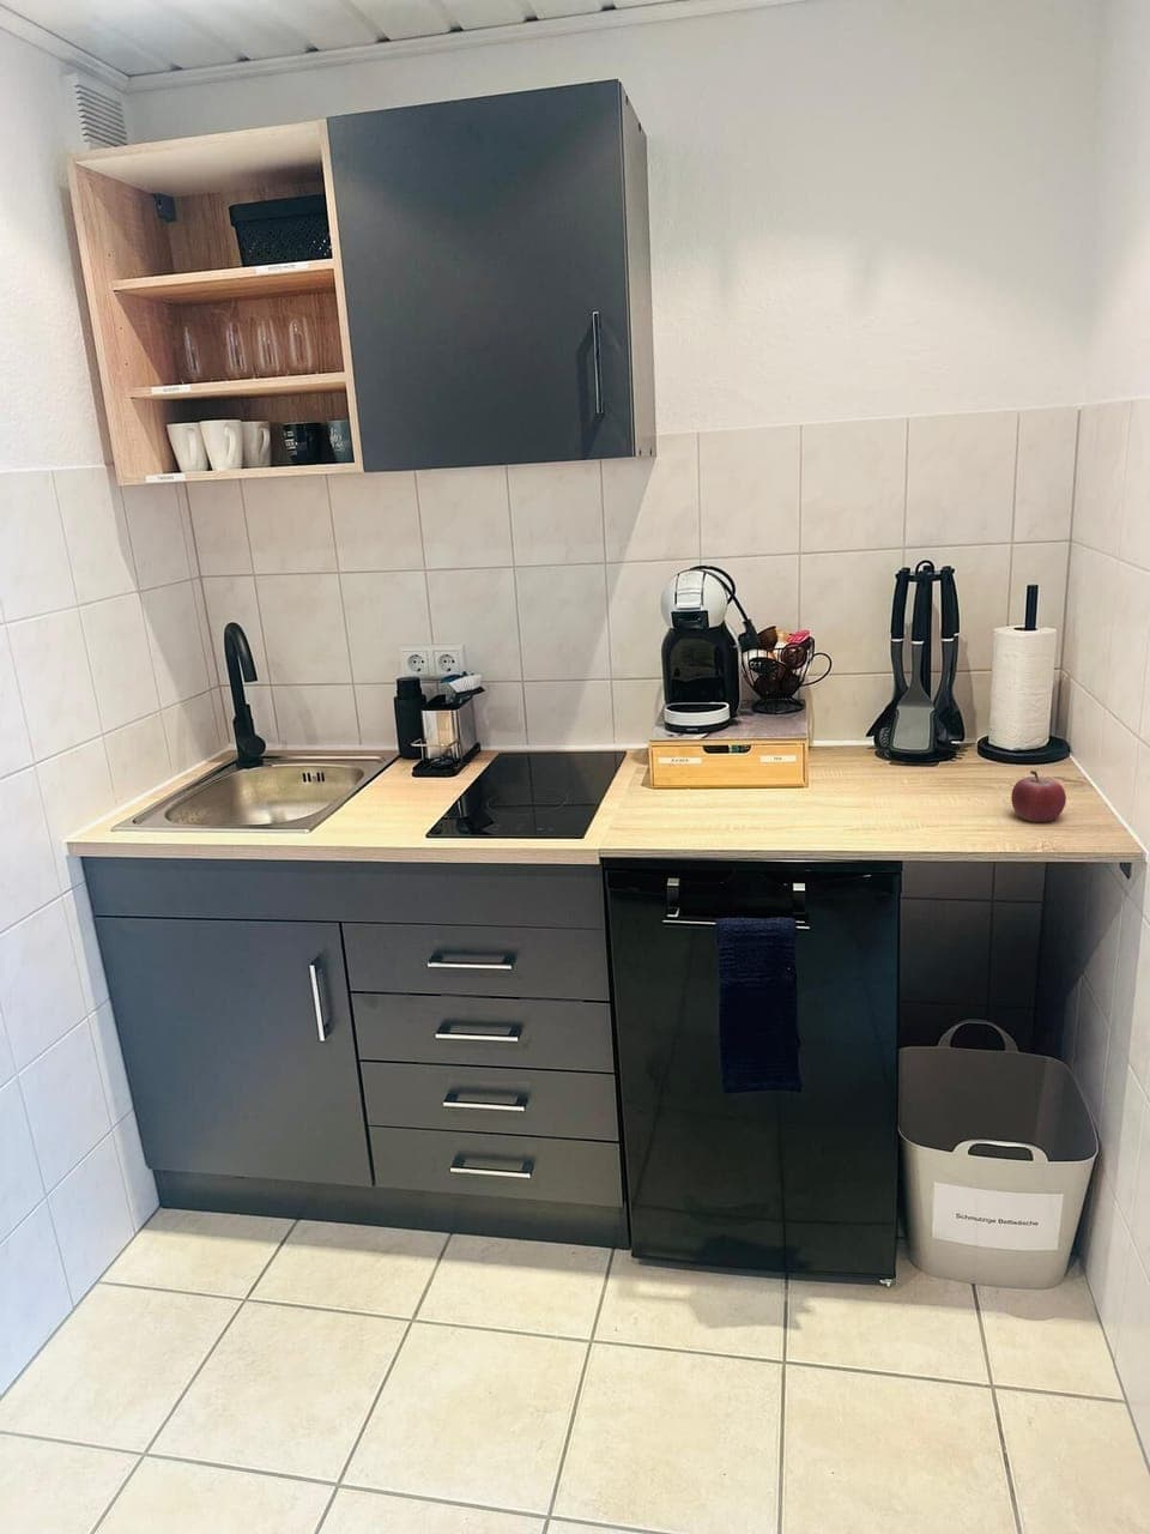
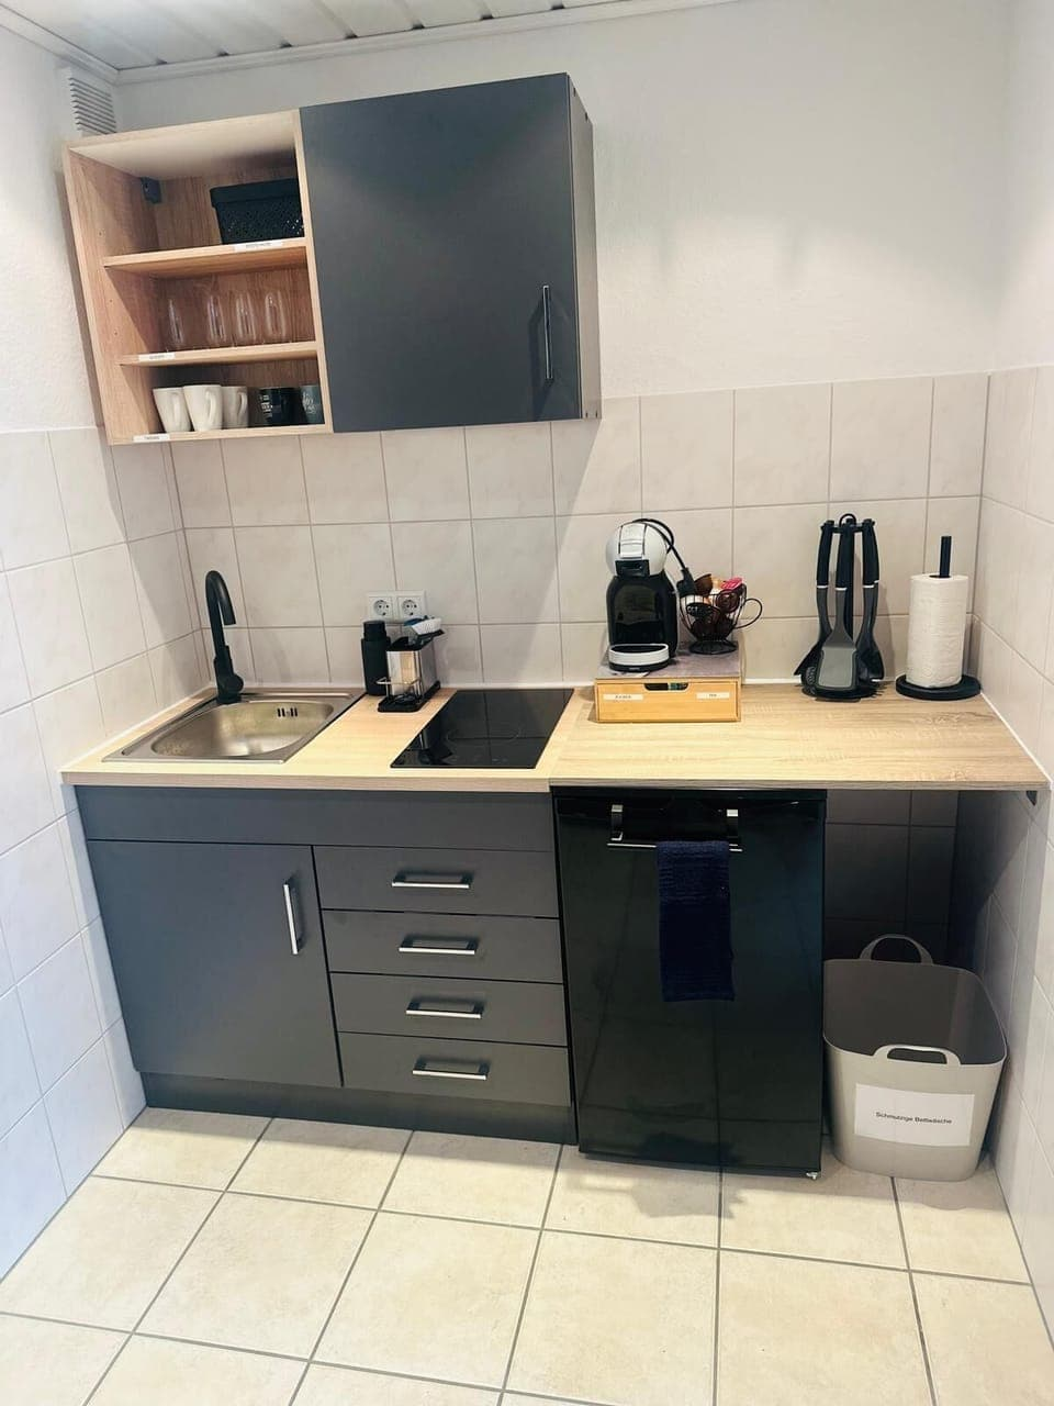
- fruit (1038, 794)
